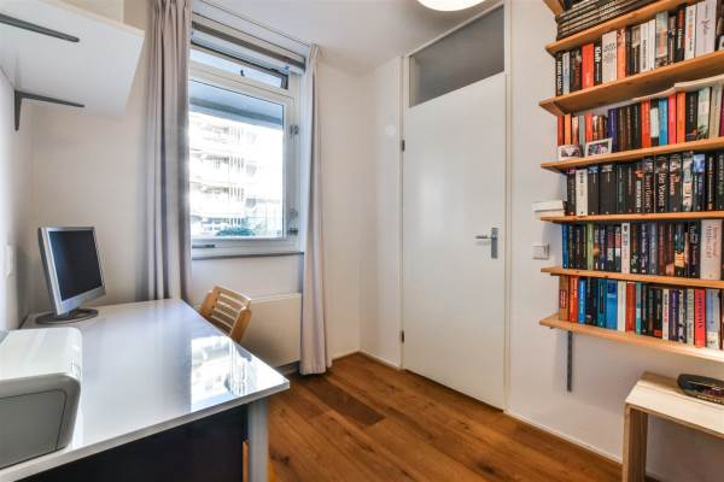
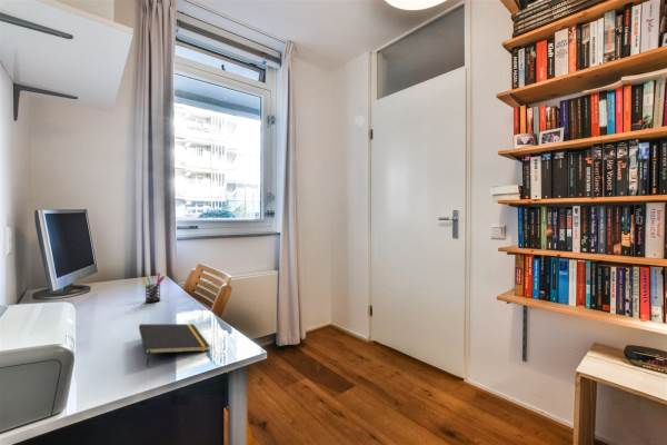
+ notepad (172, 336)
+ pen holder (152, 287)
